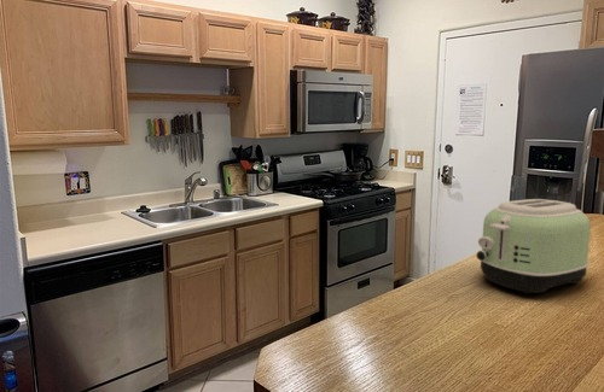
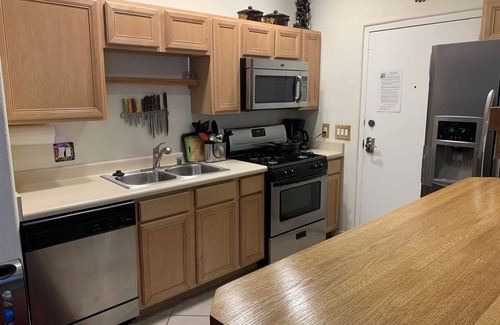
- toaster (532, 242)
